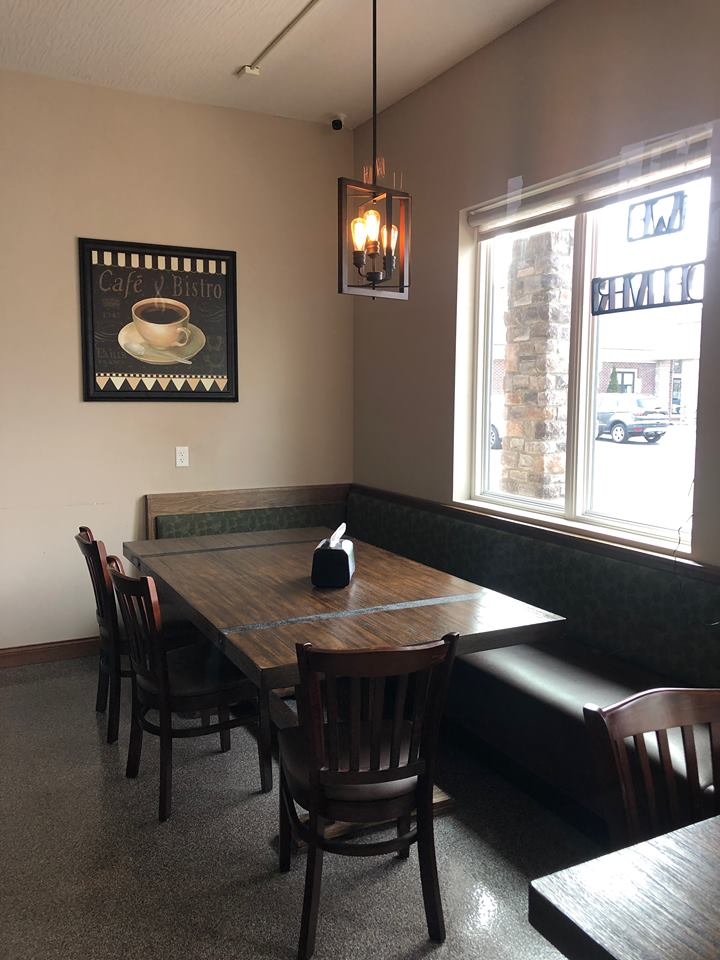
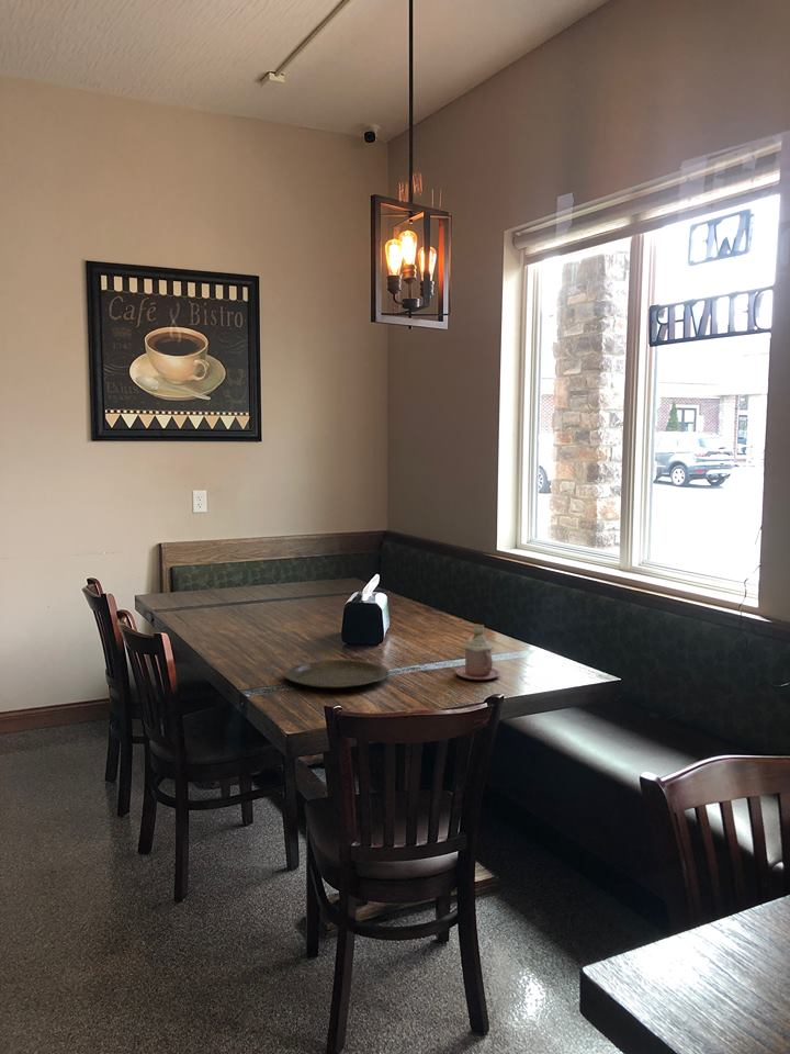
+ mug (477, 650)
+ plate (336, 674)
